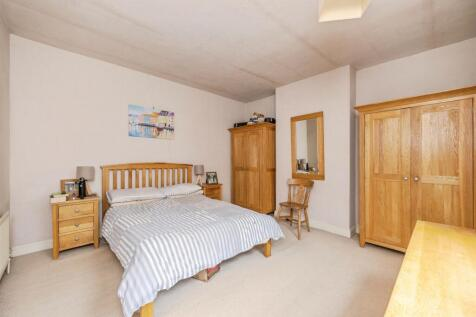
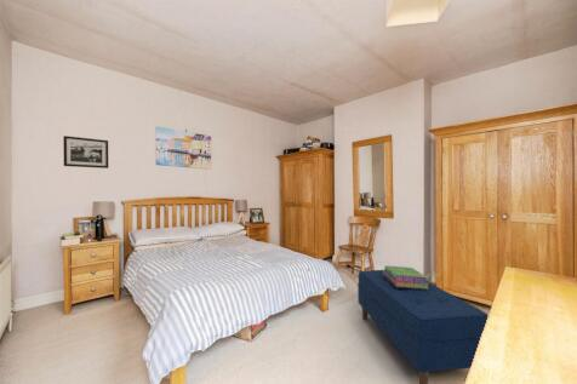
+ bench (410, 316)
+ picture frame (86, 153)
+ stack of books (404, 277)
